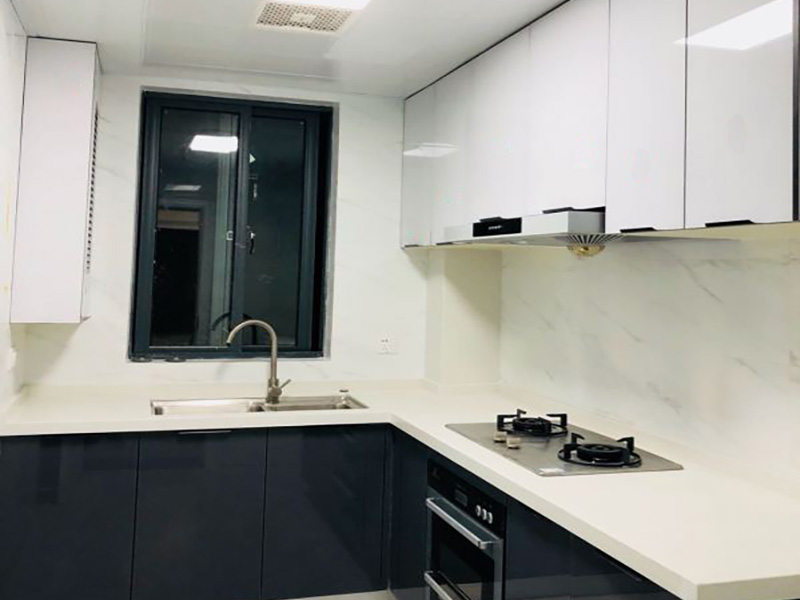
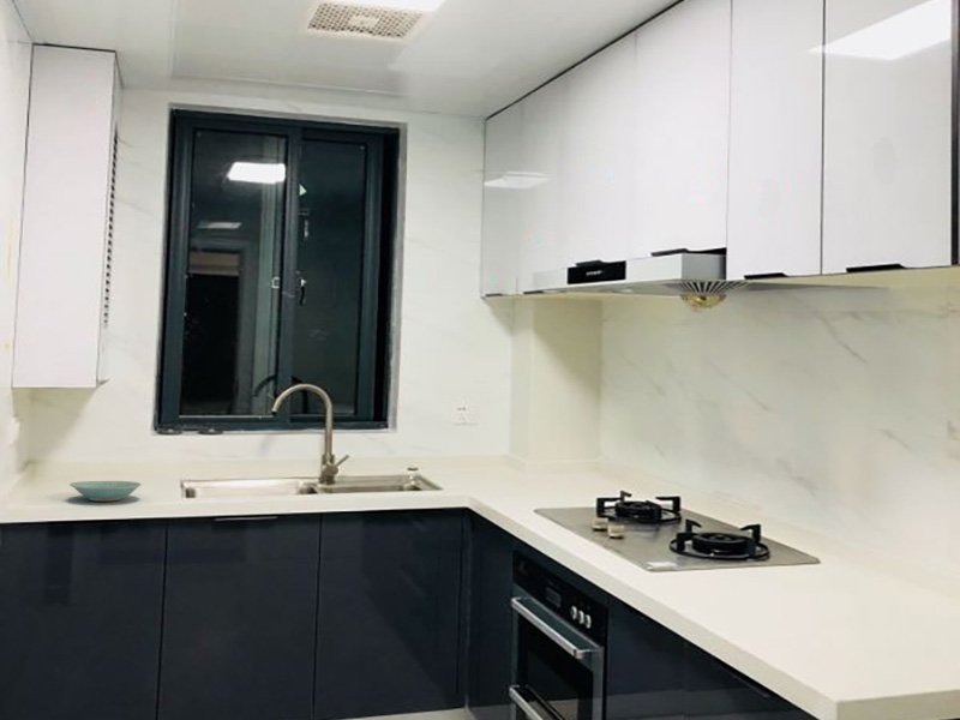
+ bowl (104, 491)
